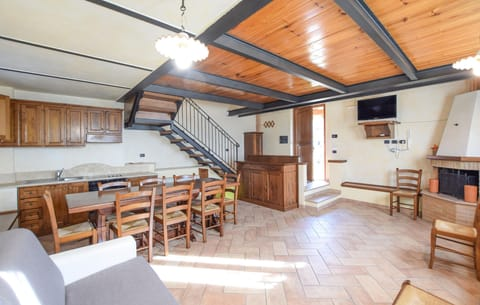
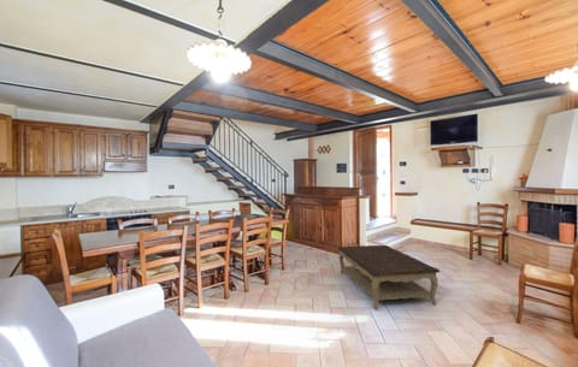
+ coffee table (381, 271)
